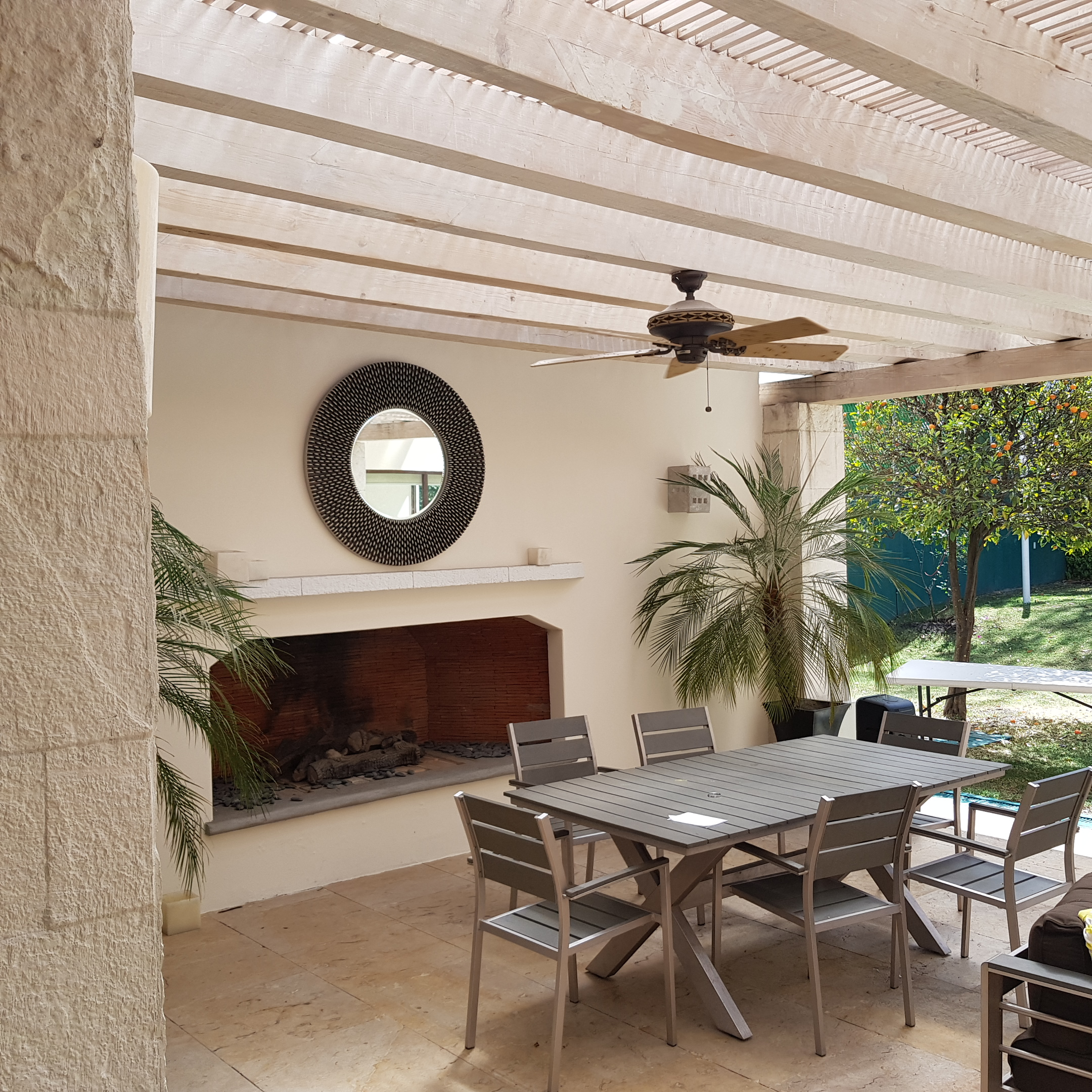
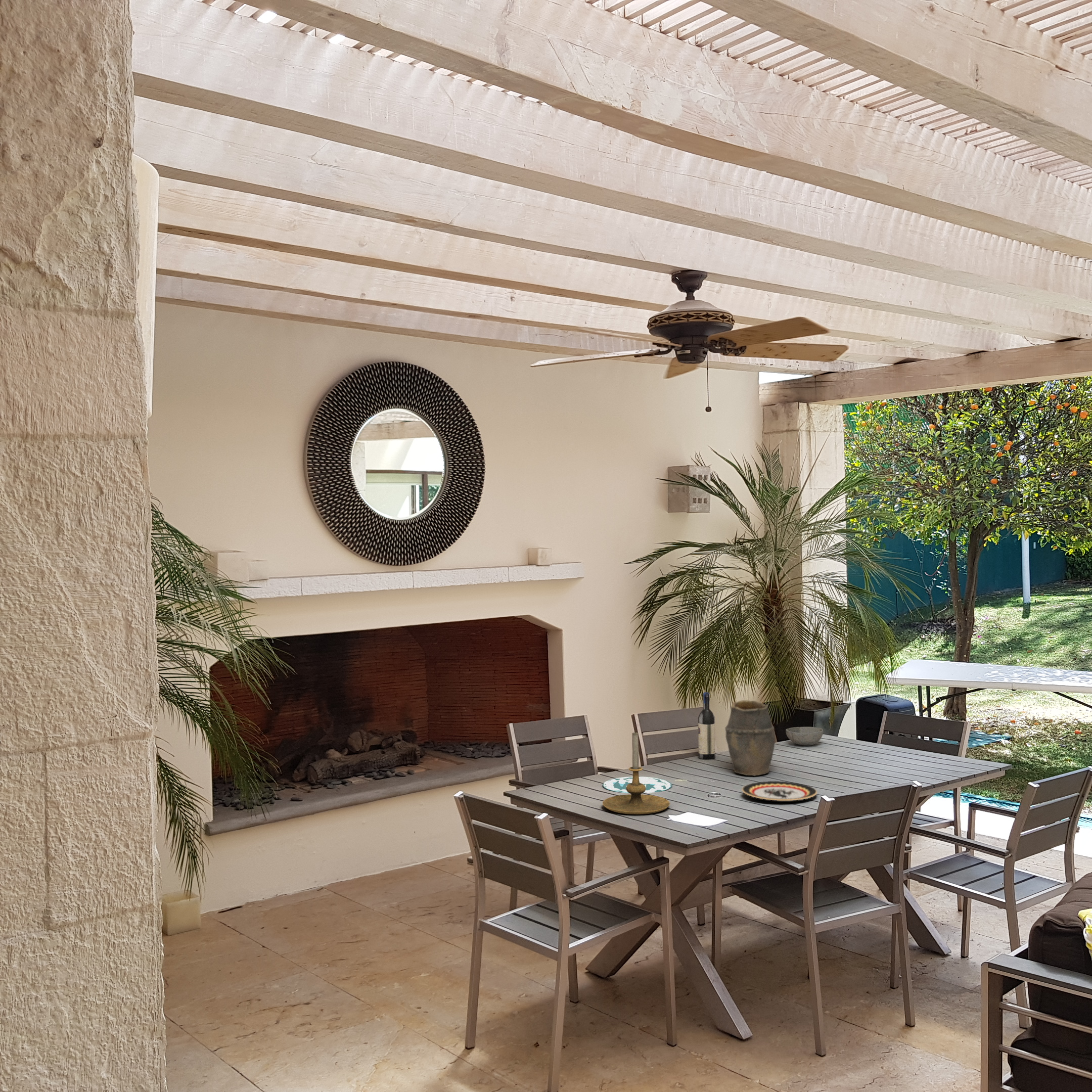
+ vase (750, 738)
+ wine bottle (706, 725)
+ plate (779, 793)
+ plate (640, 782)
+ candle holder (635, 769)
+ bowl (804, 737)
